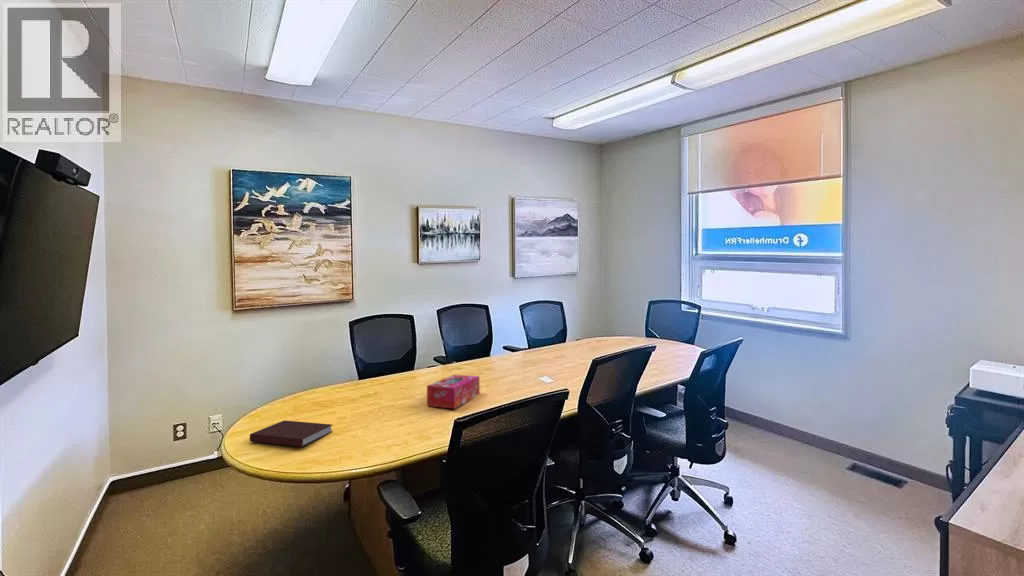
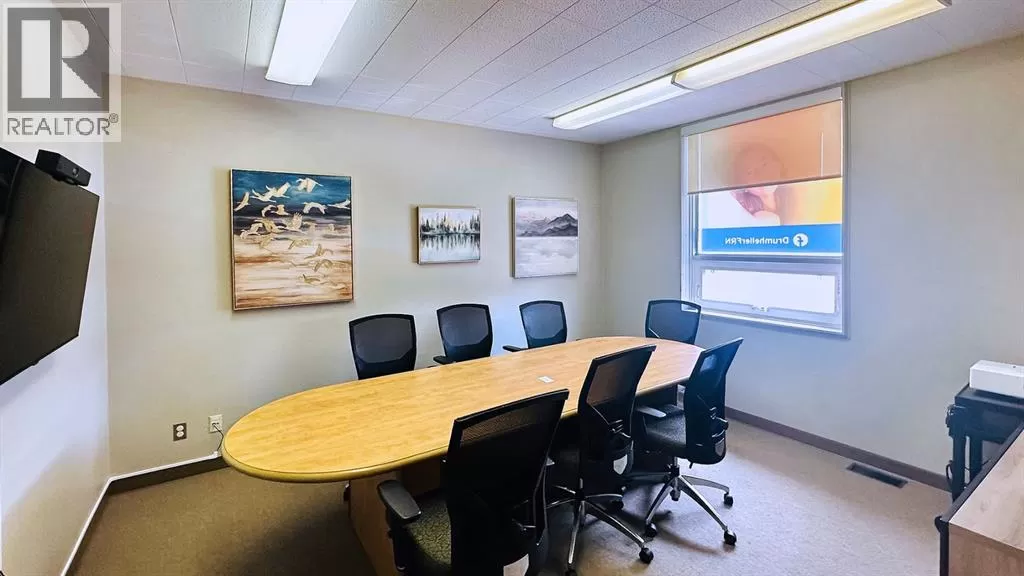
- notebook (292, 432)
- tissue box (454, 390)
